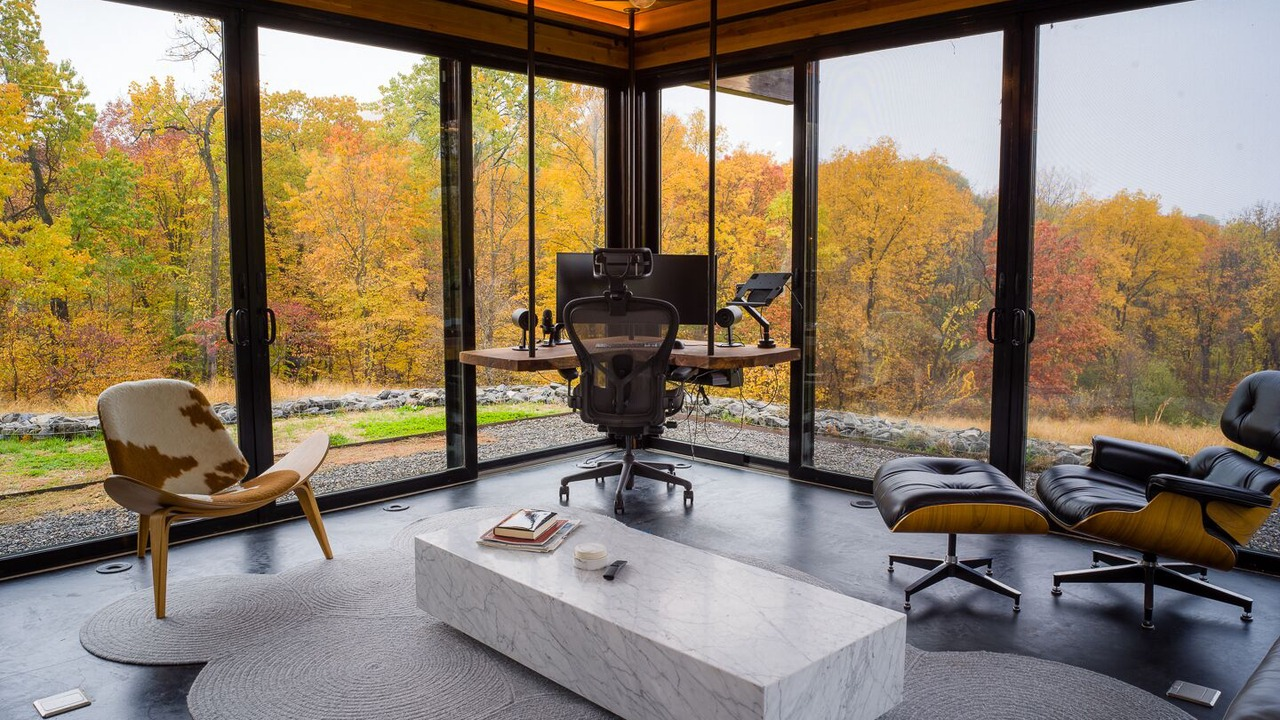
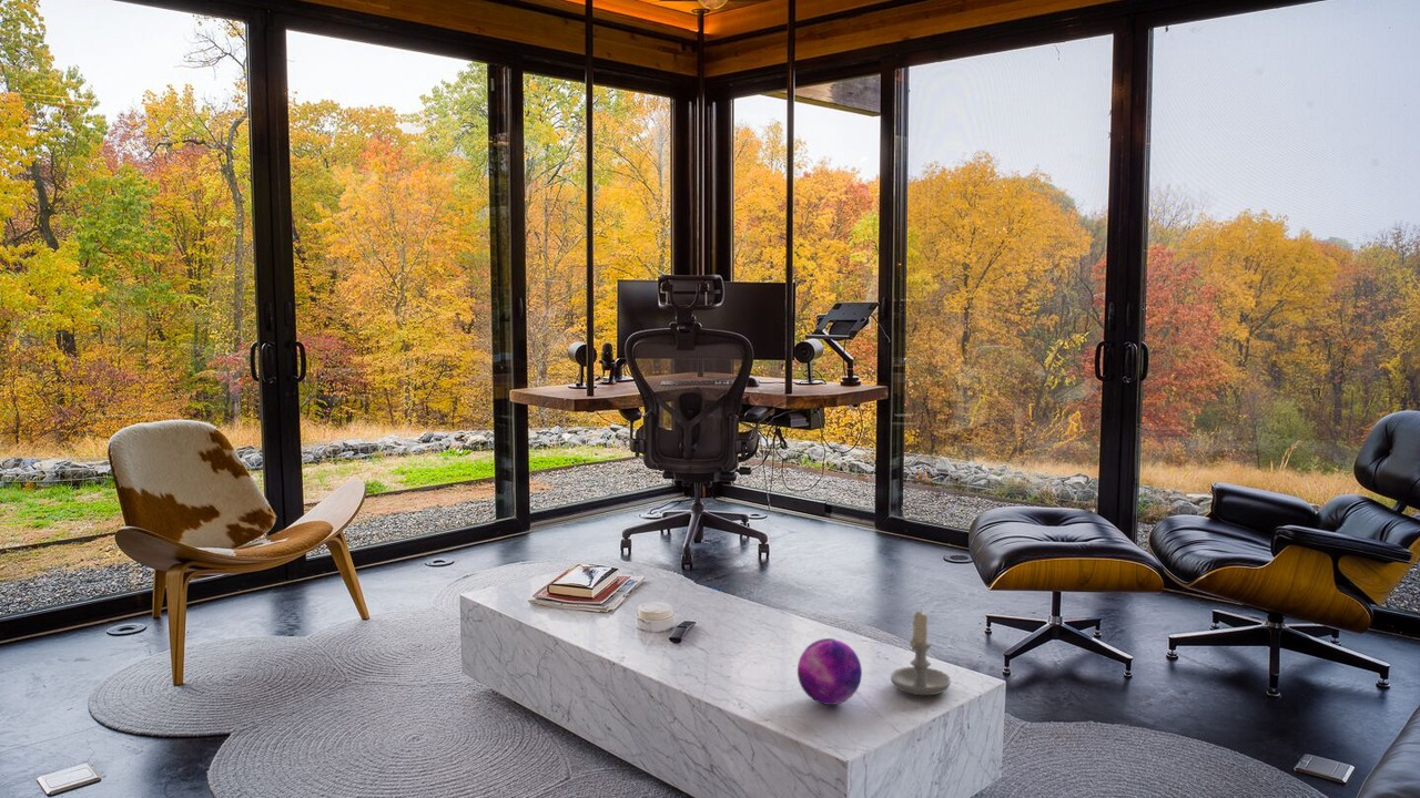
+ decorative orb (829, 671)
+ candle (920, 648)
